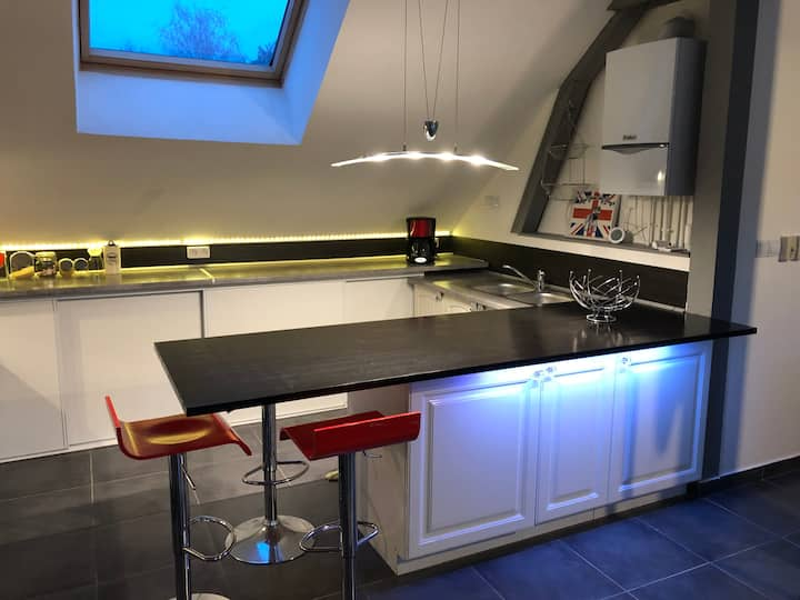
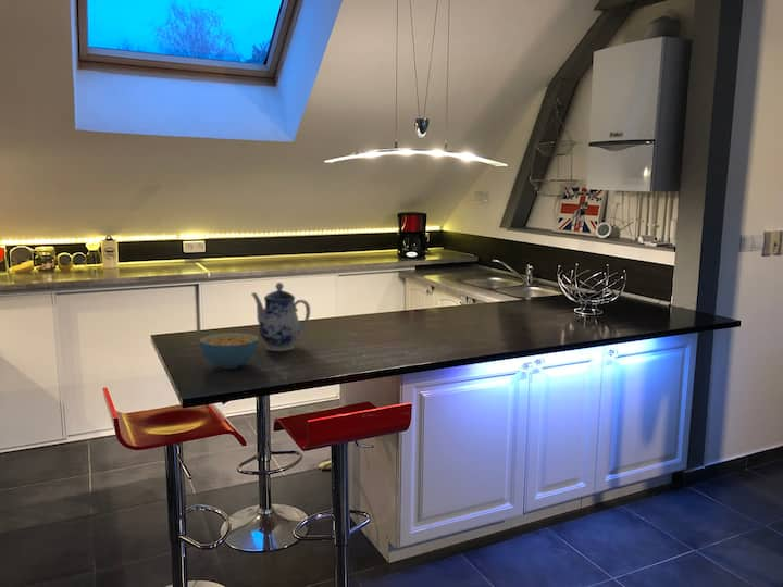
+ teapot (279, 315)
+ cereal bowl (229, 352)
